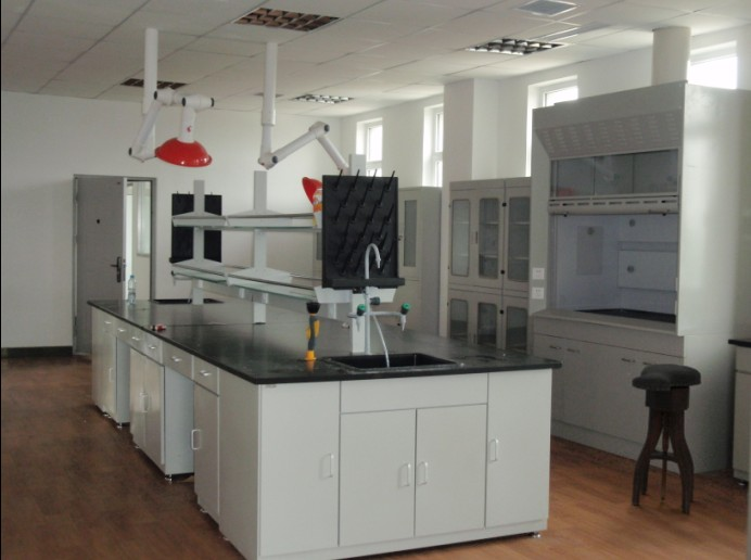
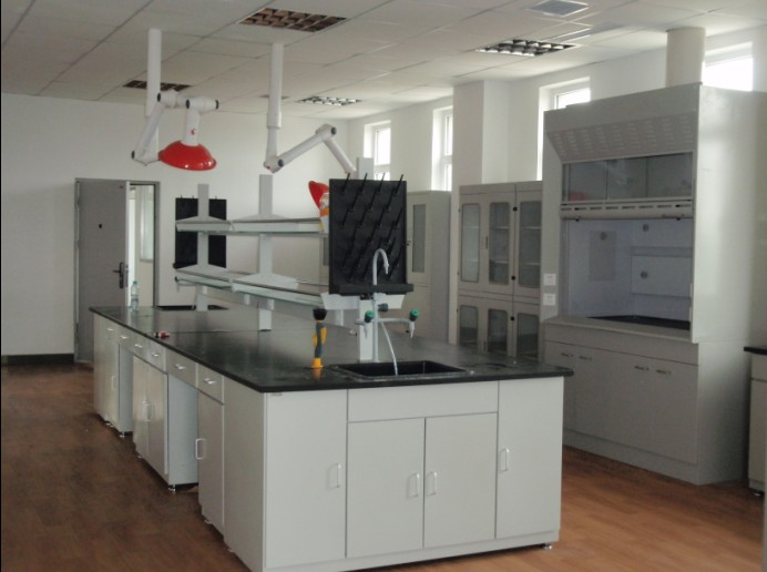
- stool (662, 435)
